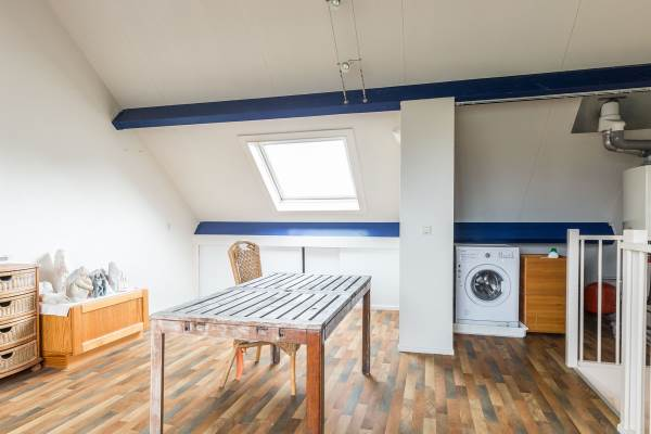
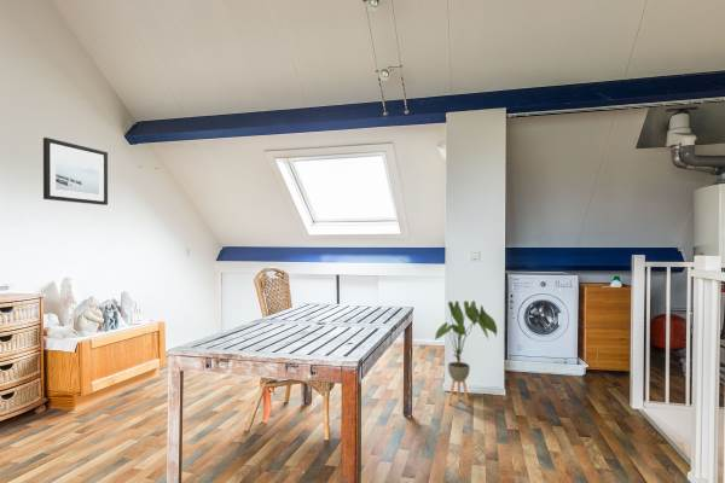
+ wall art (77, 174)
+ house plant (460, 351)
